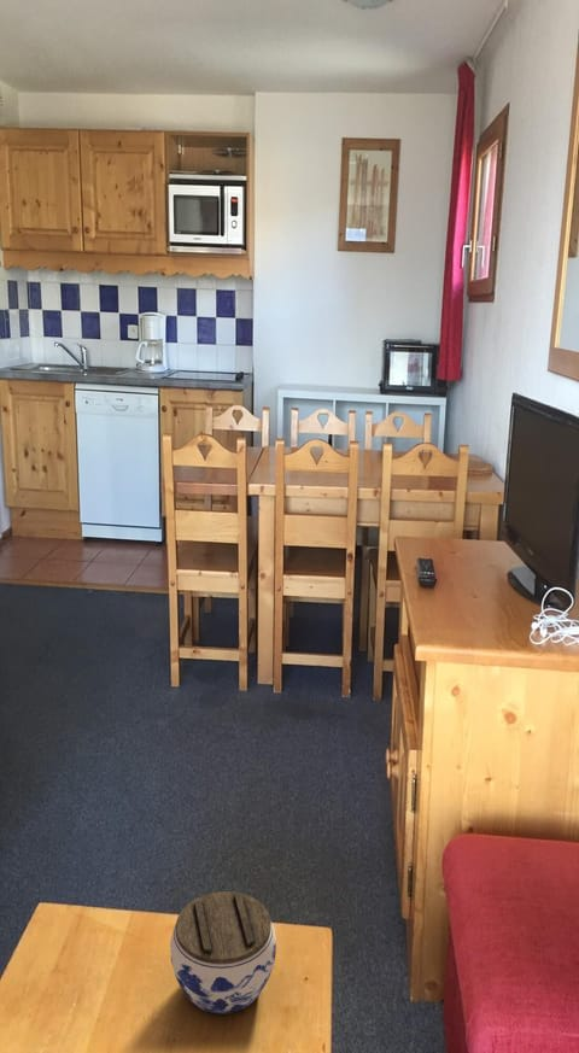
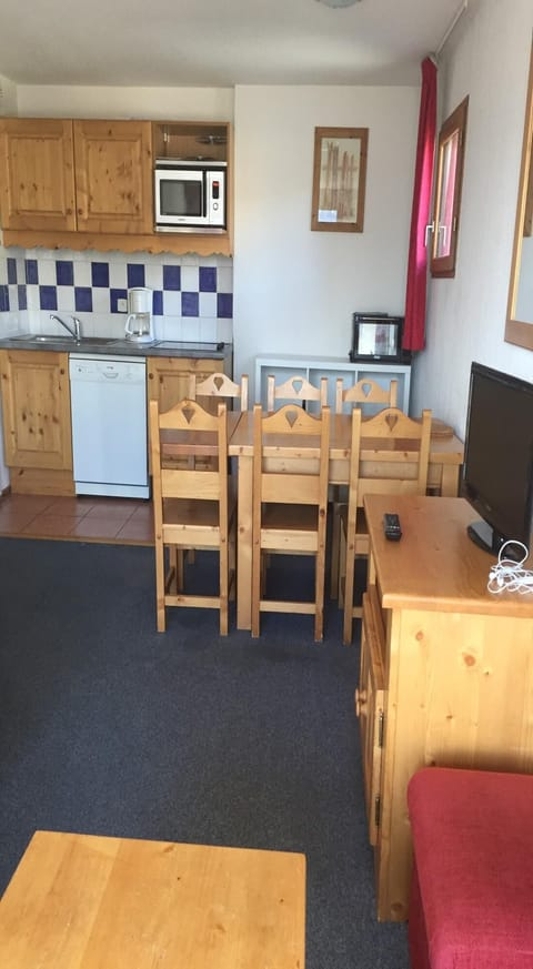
- jar (223, 953)
